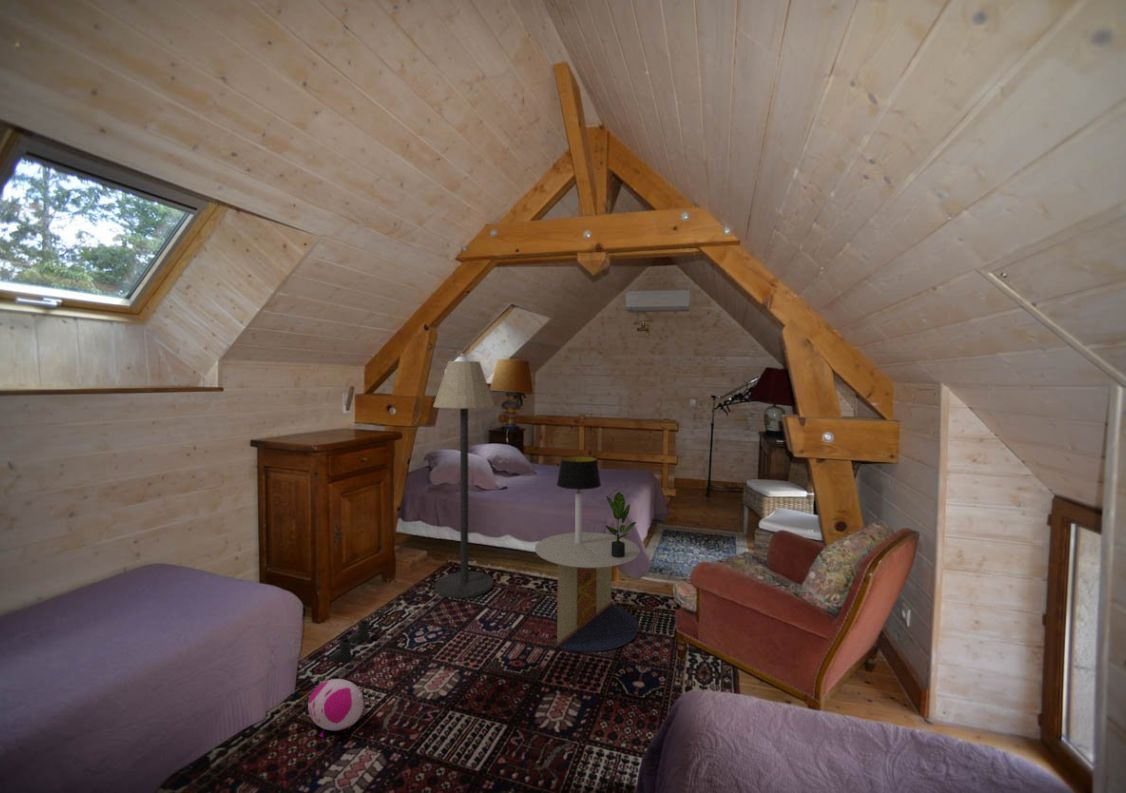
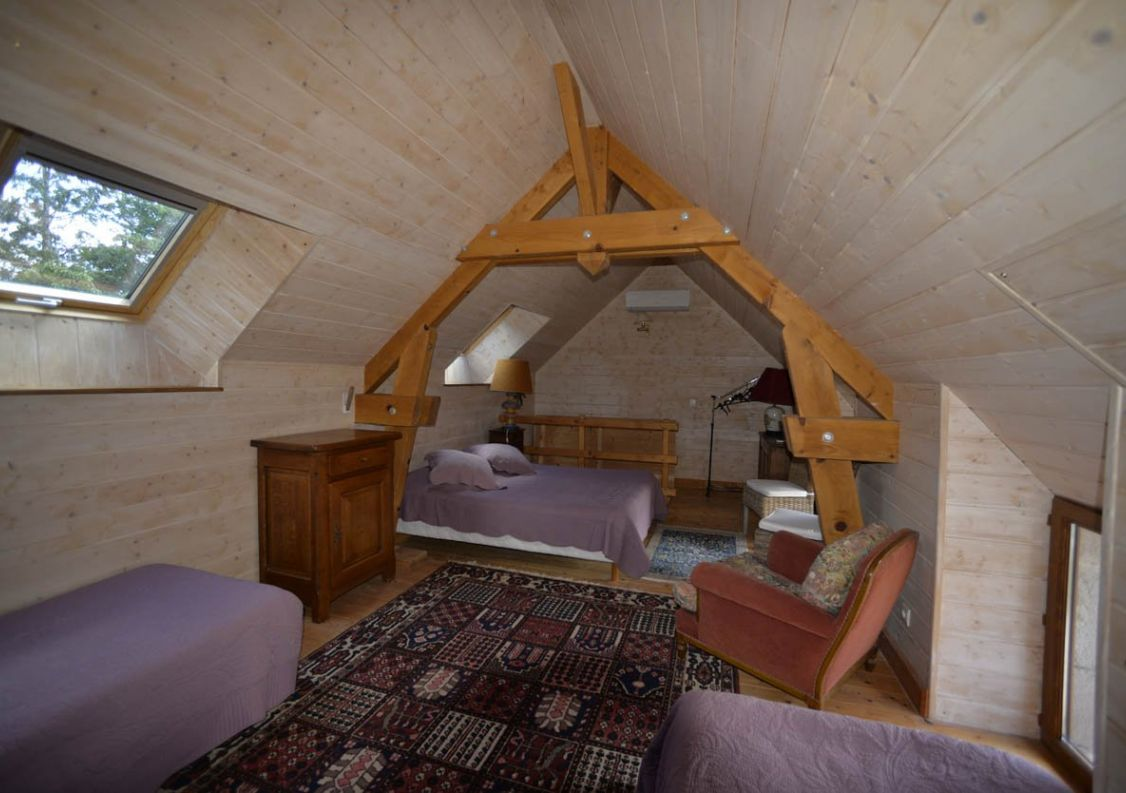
- table lamp (578, 500)
- plush toy (336, 704)
- side table (586, 586)
- potted plant (618, 523)
- boots (351, 639)
- floor lamp (464, 474)
